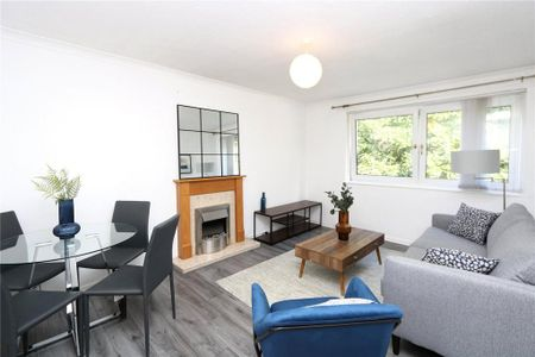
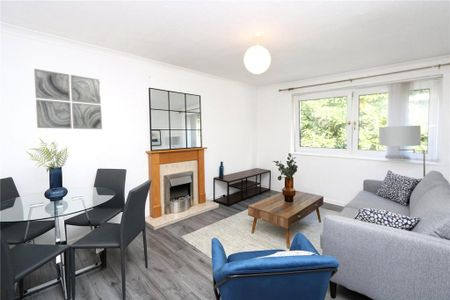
+ wall art (70, 102)
